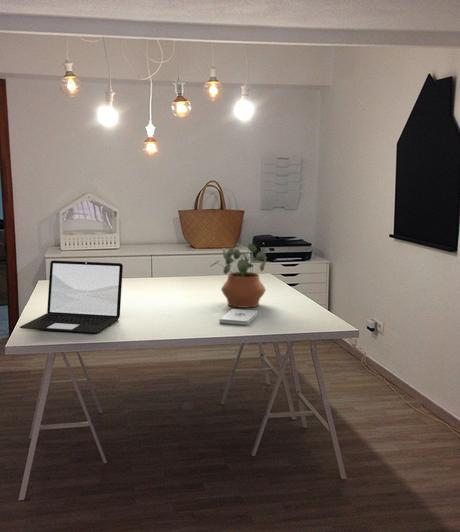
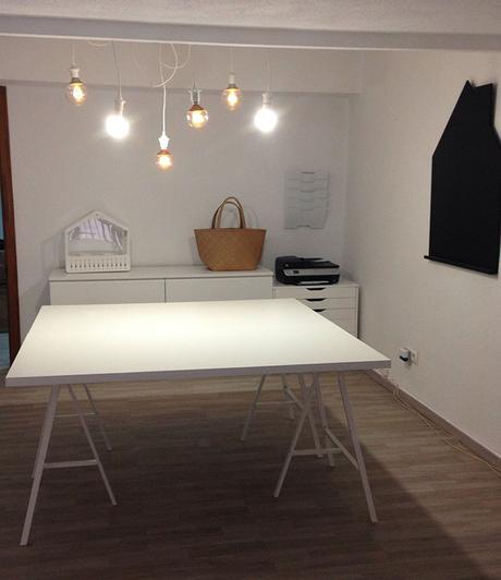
- potted plant (237, 274)
- laptop (72, 294)
- notepad (239, 316)
